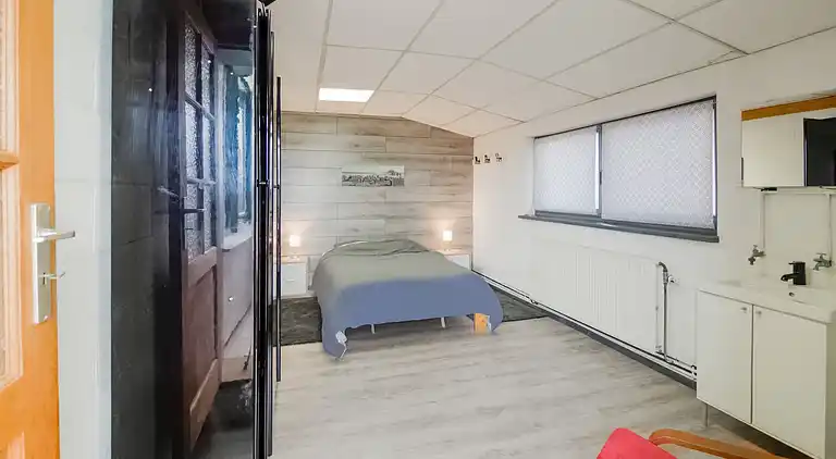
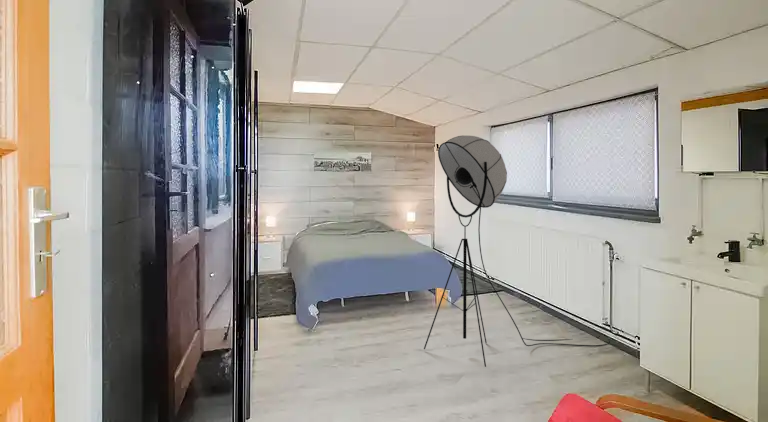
+ floor lamp (480, 246)
